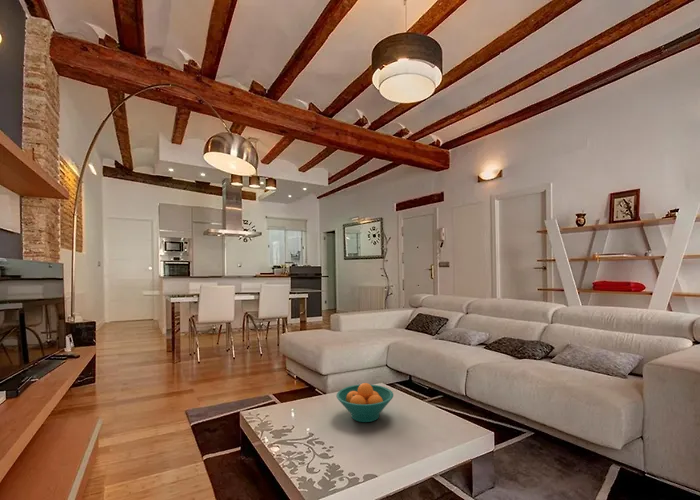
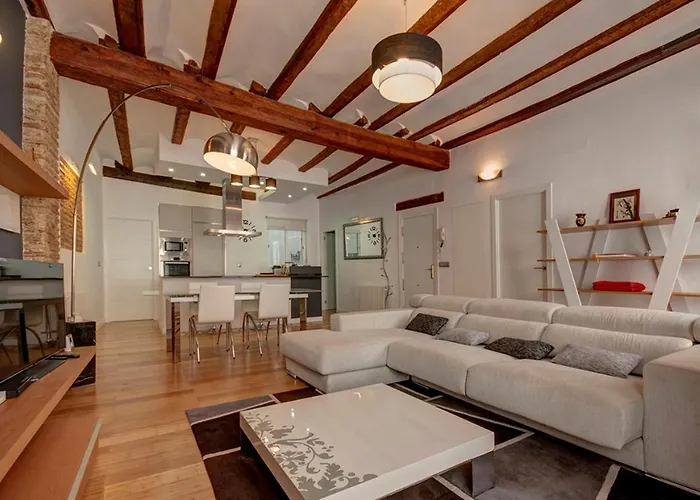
- fruit bowl (365, 400)
